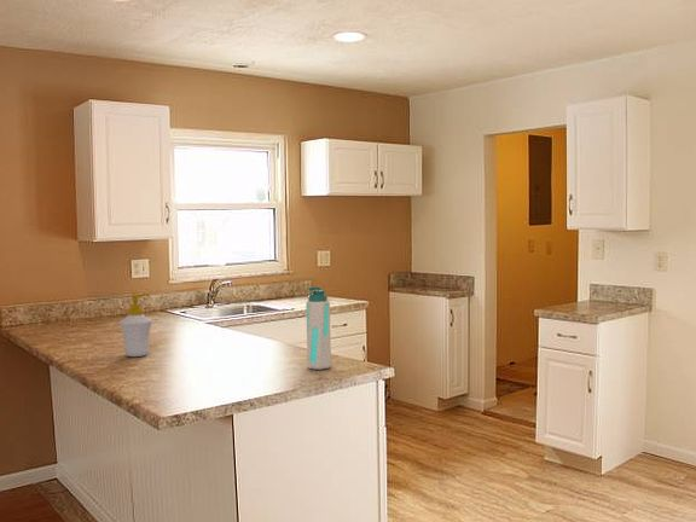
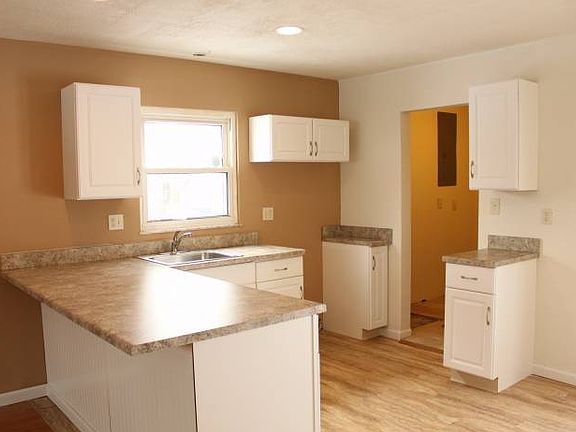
- water bottle (317, 327)
- soap bottle (135, 324)
